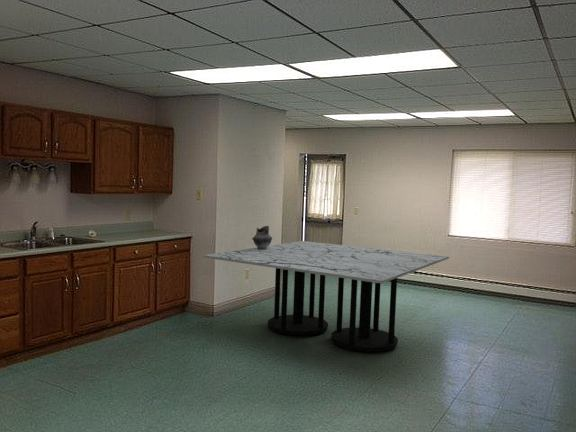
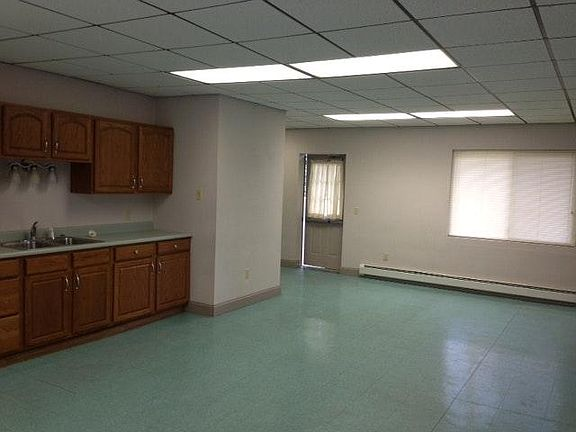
- ceramic jug (262, 237)
- dining table (324, 295)
